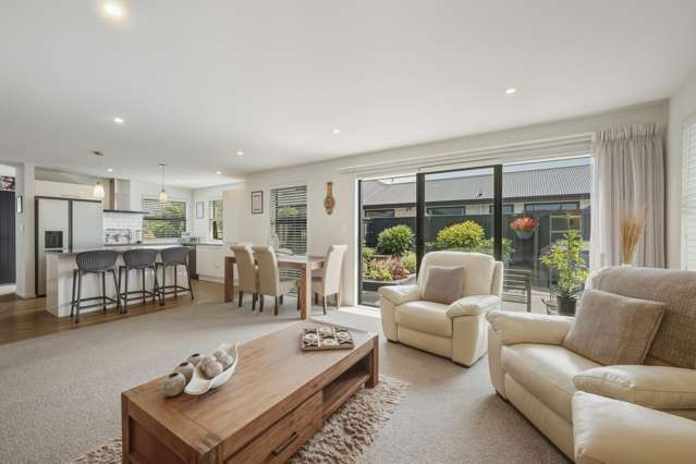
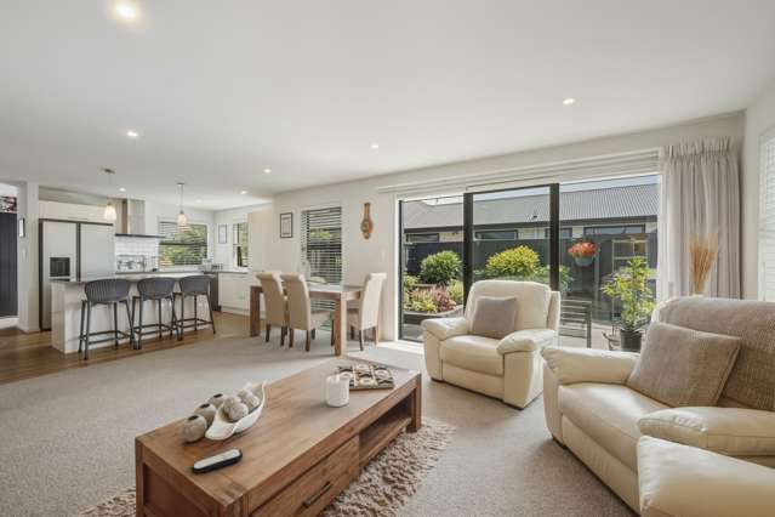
+ candle (337, 387)
+ remote control (217, 460)
